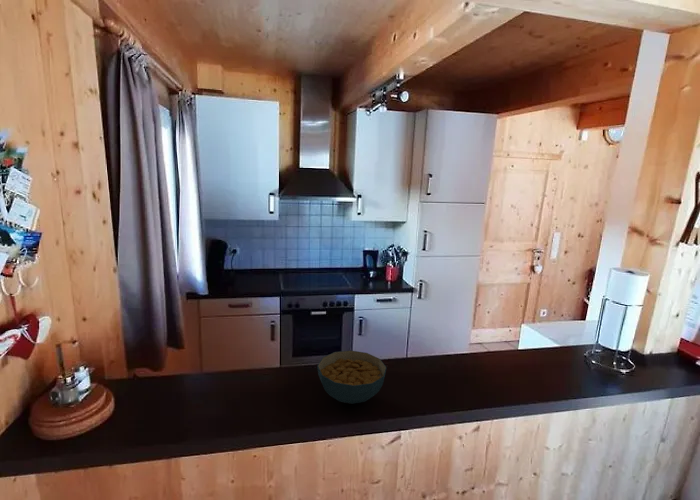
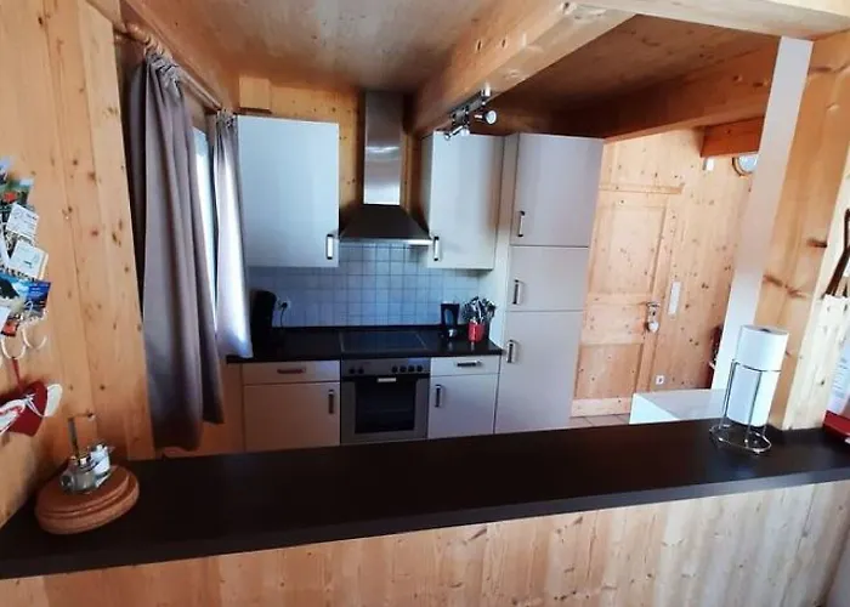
- cereal bowl (351, 381)
